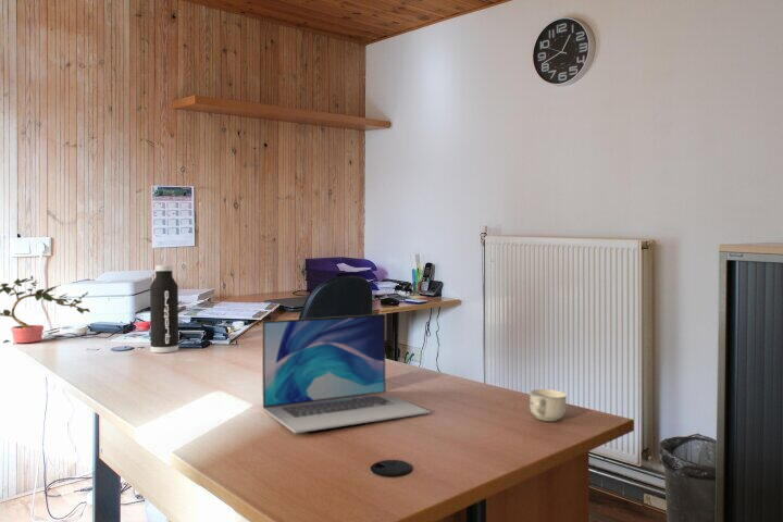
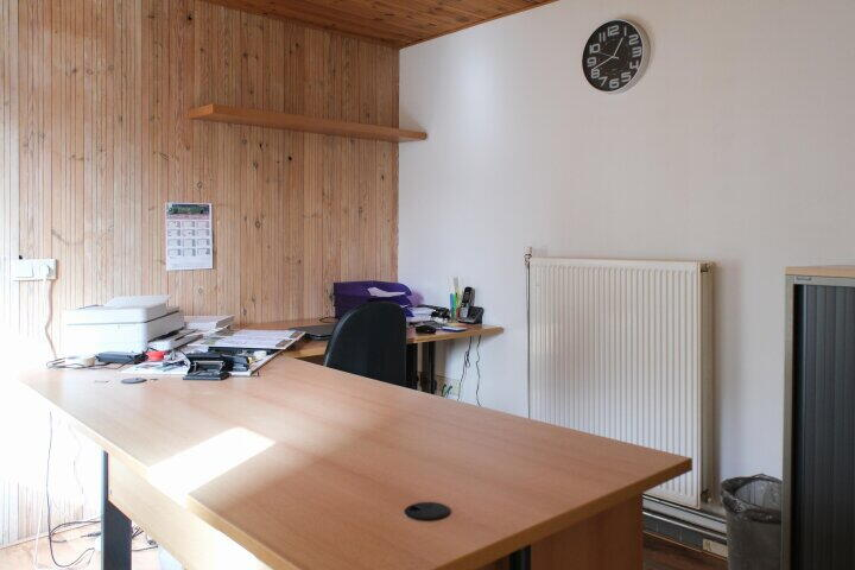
- water bottle (164, 308)
- laptop (345, 366)
- potted plant (37, 300)
- cup (545, 406)
